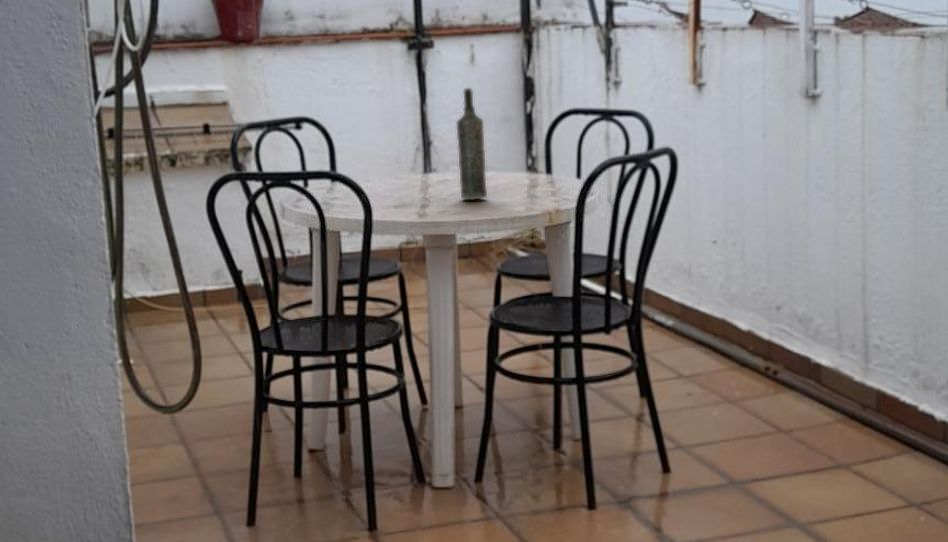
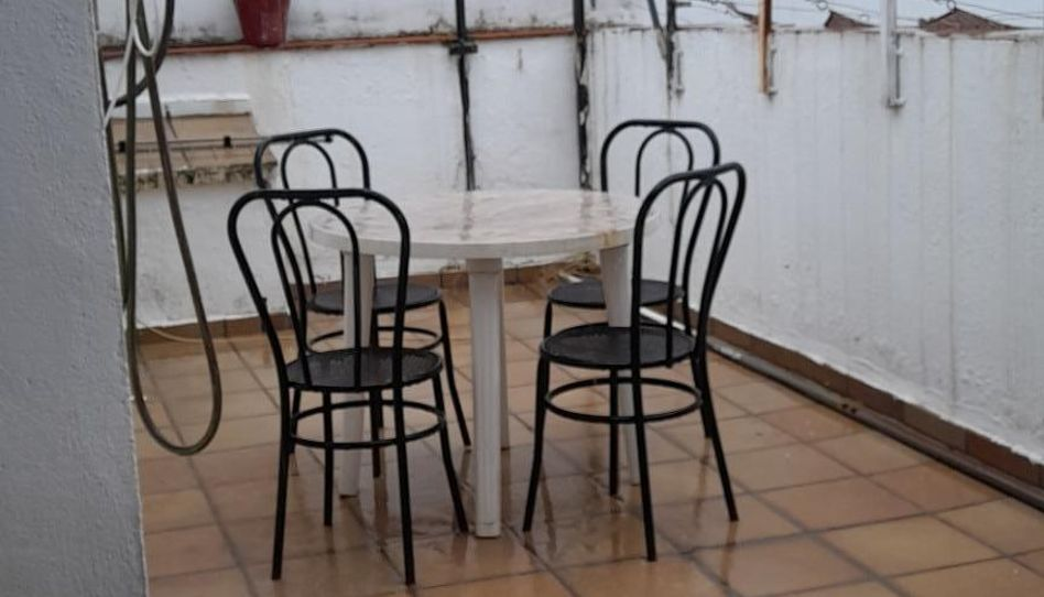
- bottle (471, 144)
